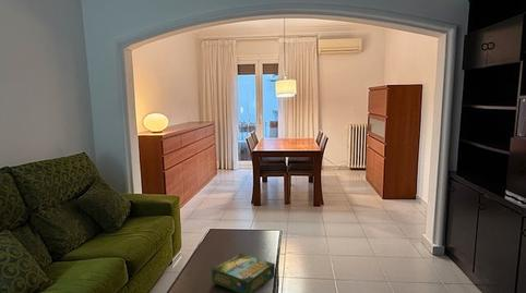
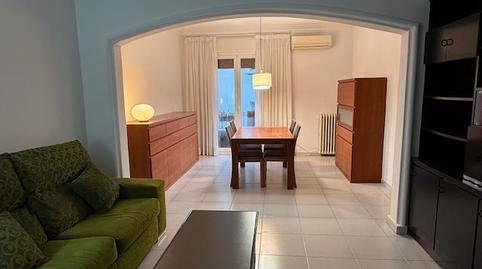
- board game (243, 272)
